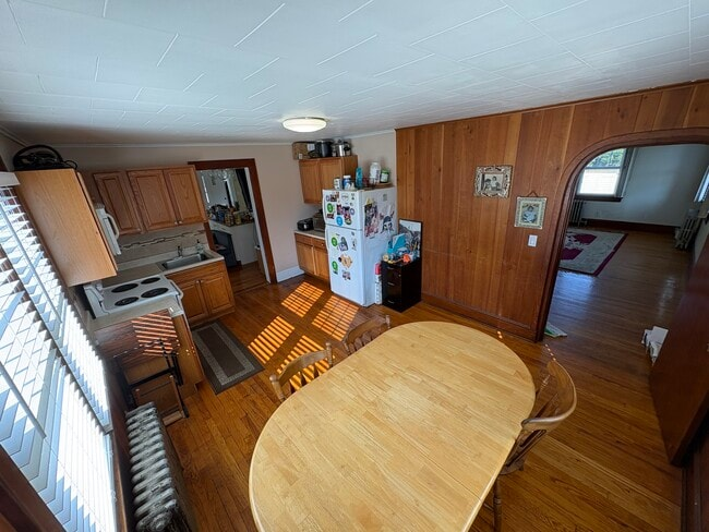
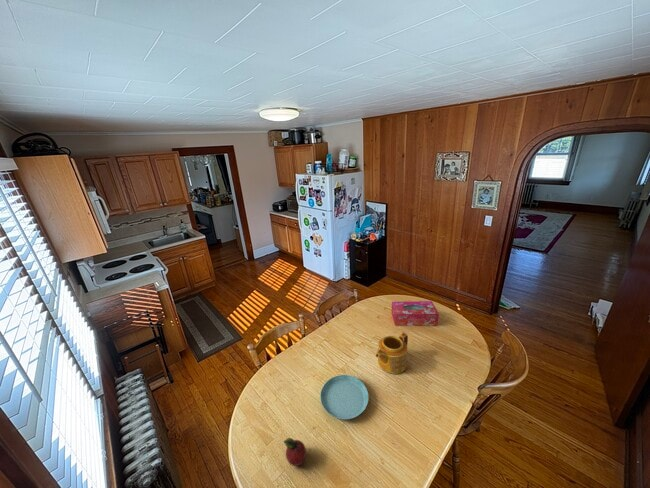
+ fruit (294, 450)
+ tissue box (413, 313)
+ teapot (391, 353)
+ saucer (344, 397)
